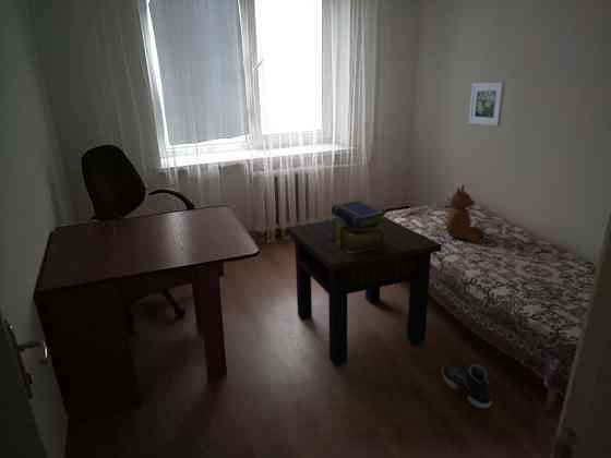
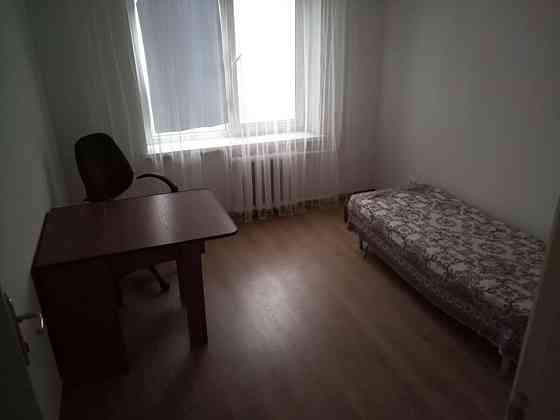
- sneaker (466, 375)
- teddy bear (466, 213)
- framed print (486, 104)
- side table (358, 284)
- stack of books (358, 224)
